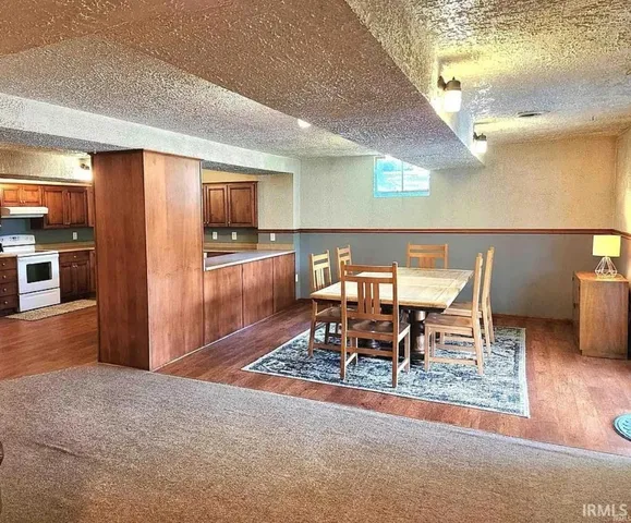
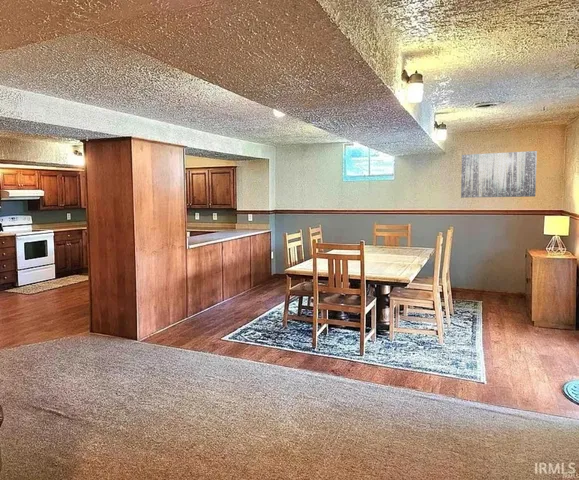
+ wall art (497, 175)
